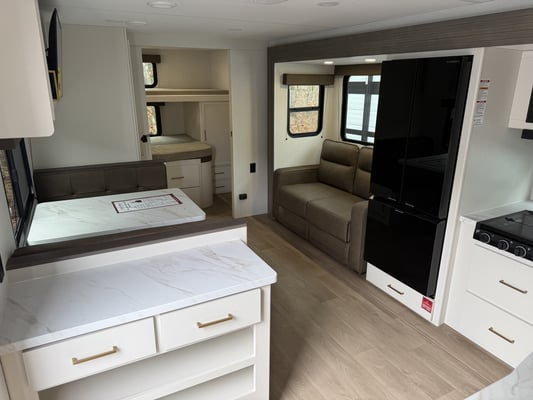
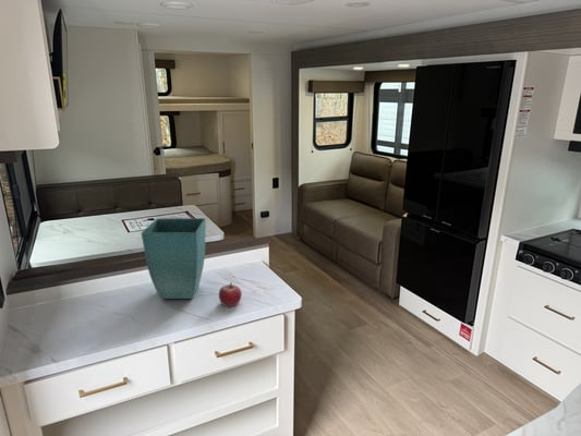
+ flower pot (178, 258)
+ fruit (230, 293)
